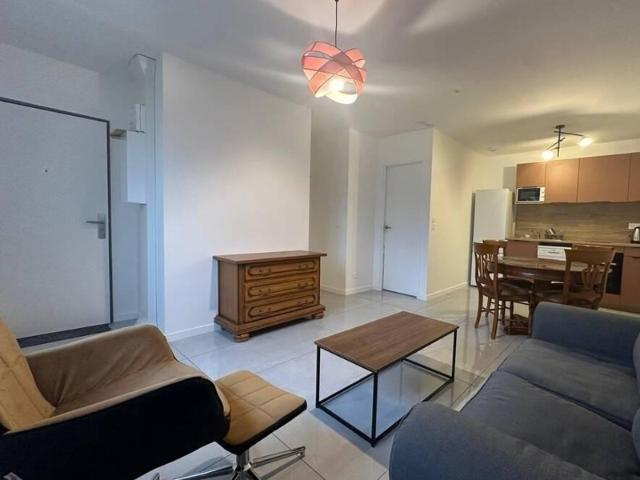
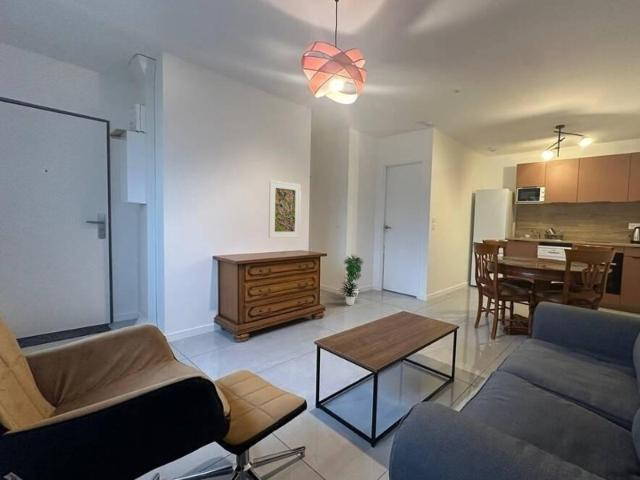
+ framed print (285, 210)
+ potted plant (351, 277)
